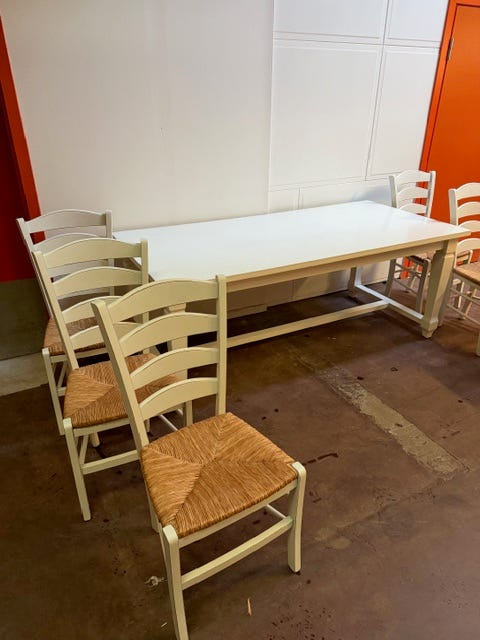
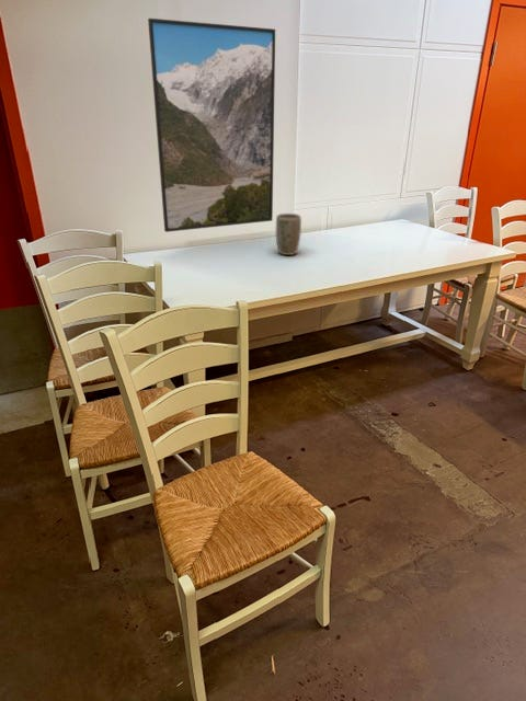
+ plant pot (288, 234)
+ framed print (218, 133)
